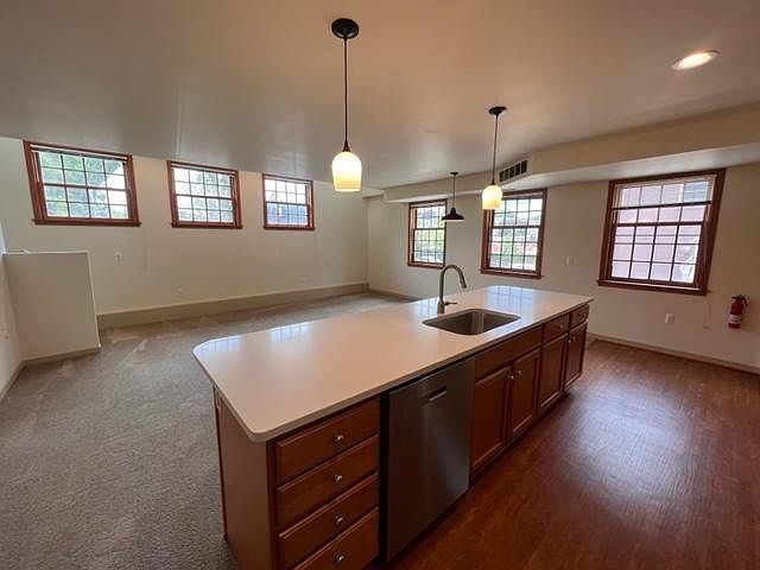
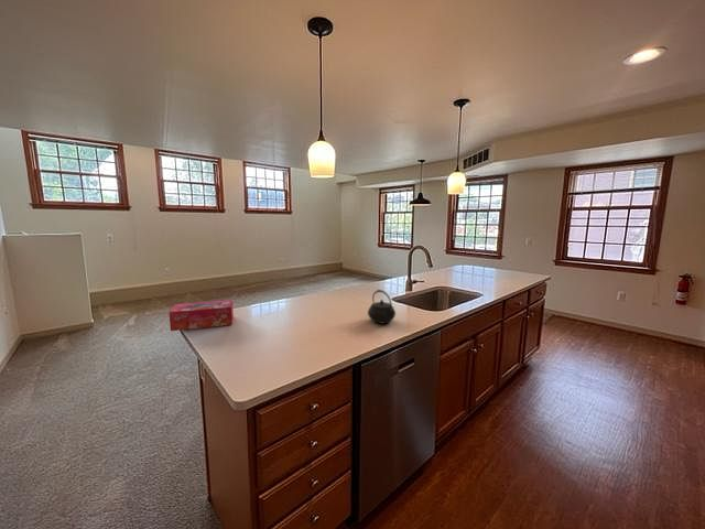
+ tissue box (203, 314)
+ kettle (382, 305)
